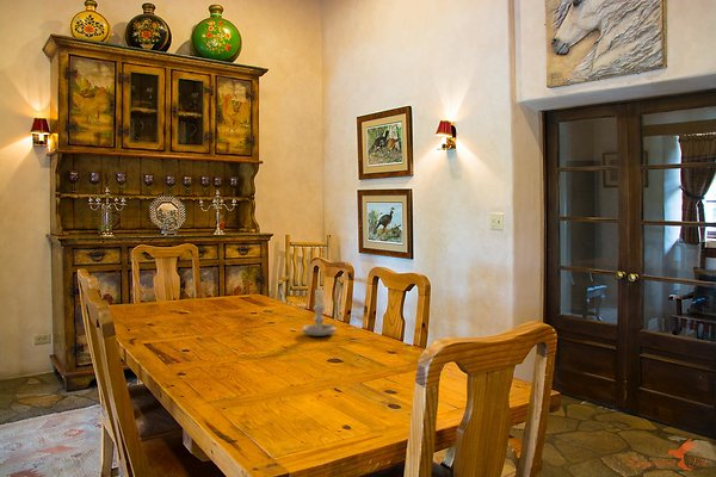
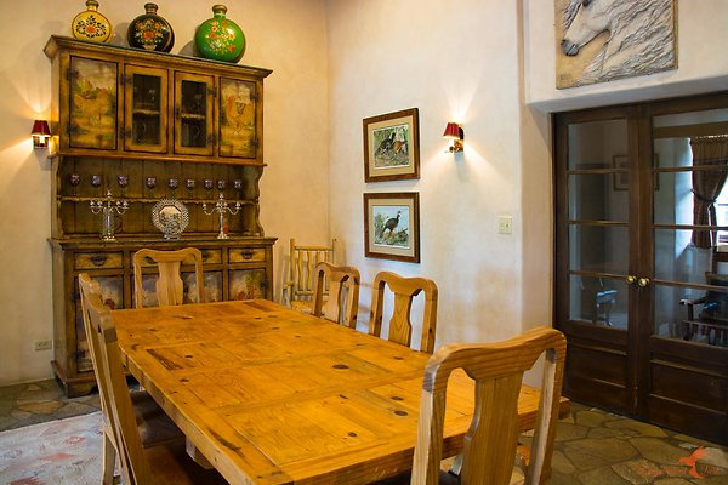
- candle (319, 310)
